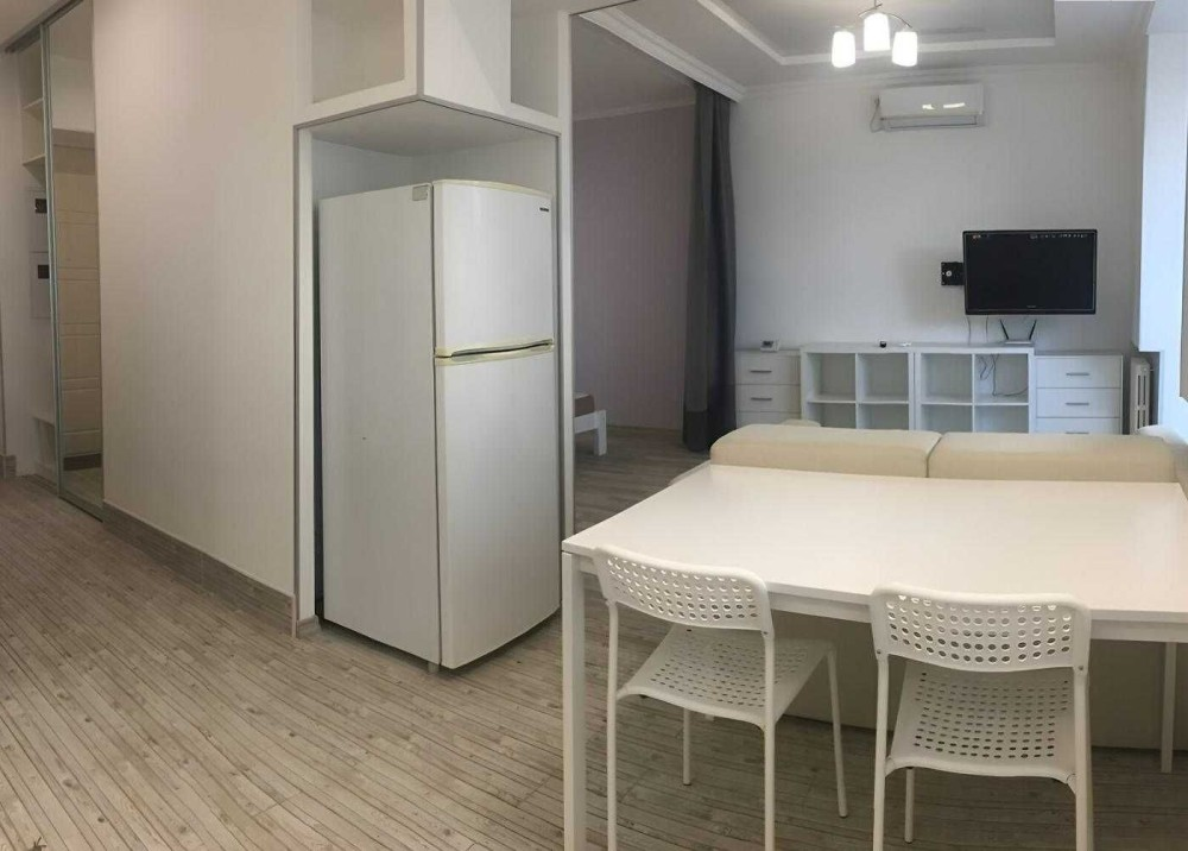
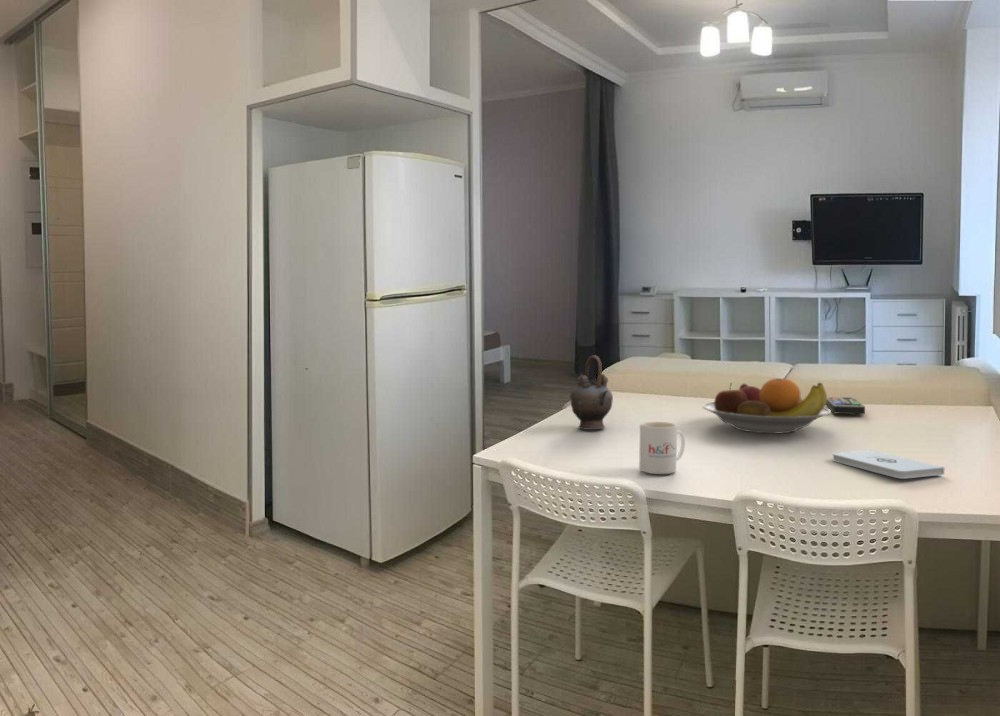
+ teapot (593, 392)
+ remote control (844, 405)
+ notepad (884, 463)
+ fruit bowl (765, 402)
+ mug (663, 446)
